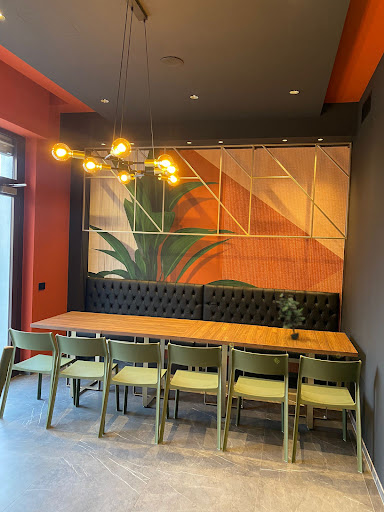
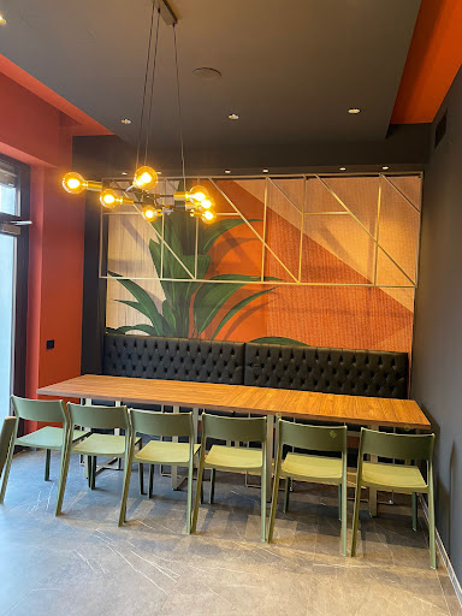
- potted plant (289, 316)
